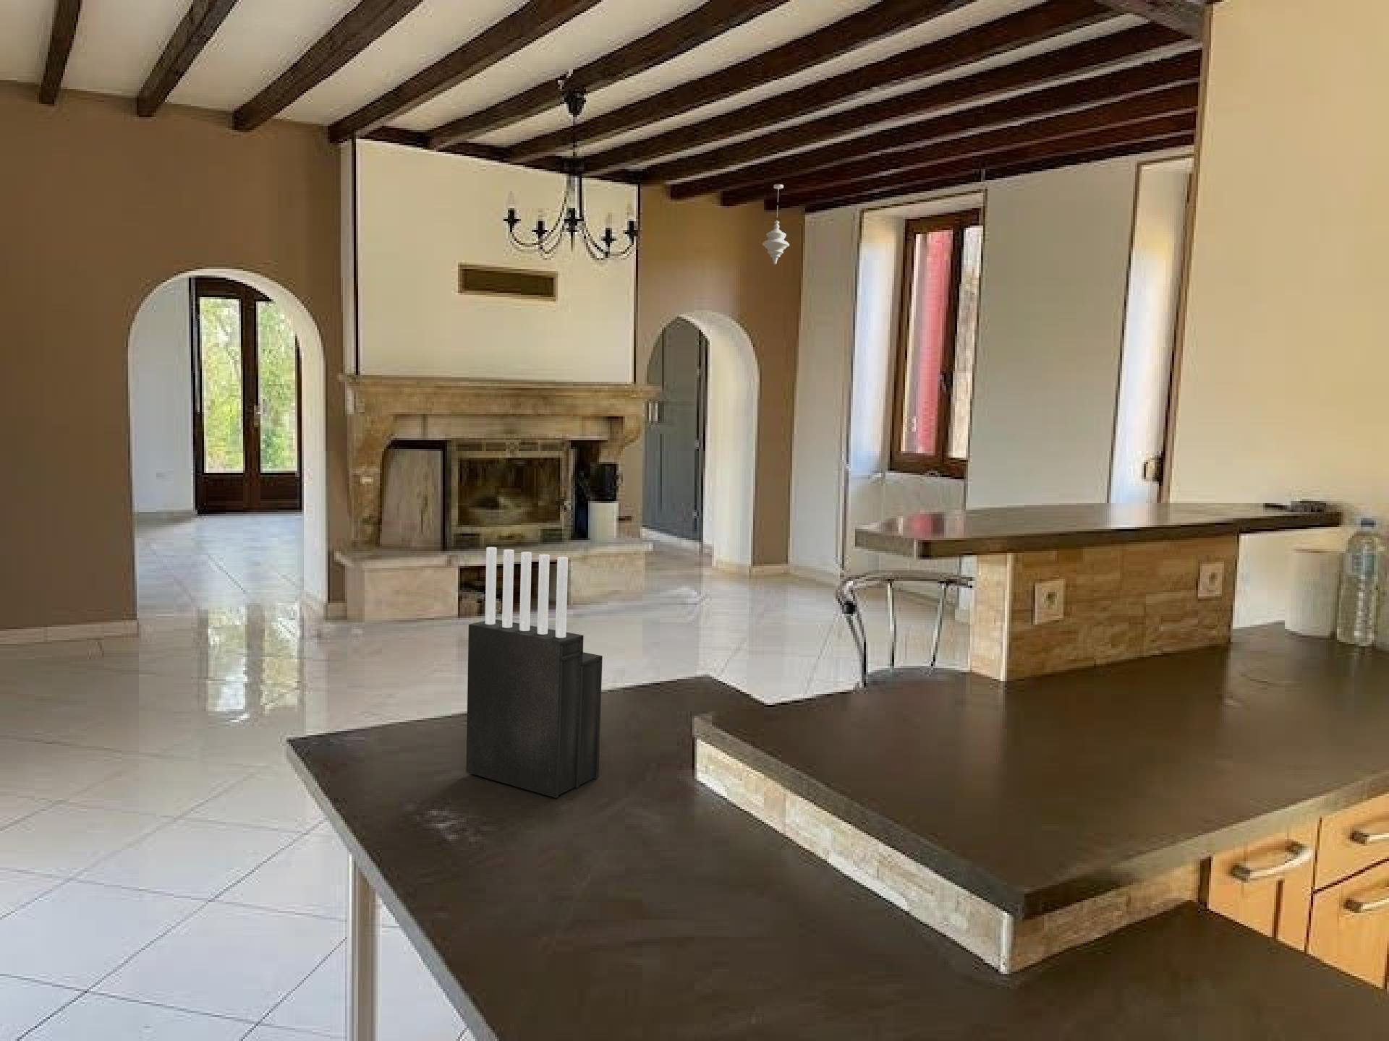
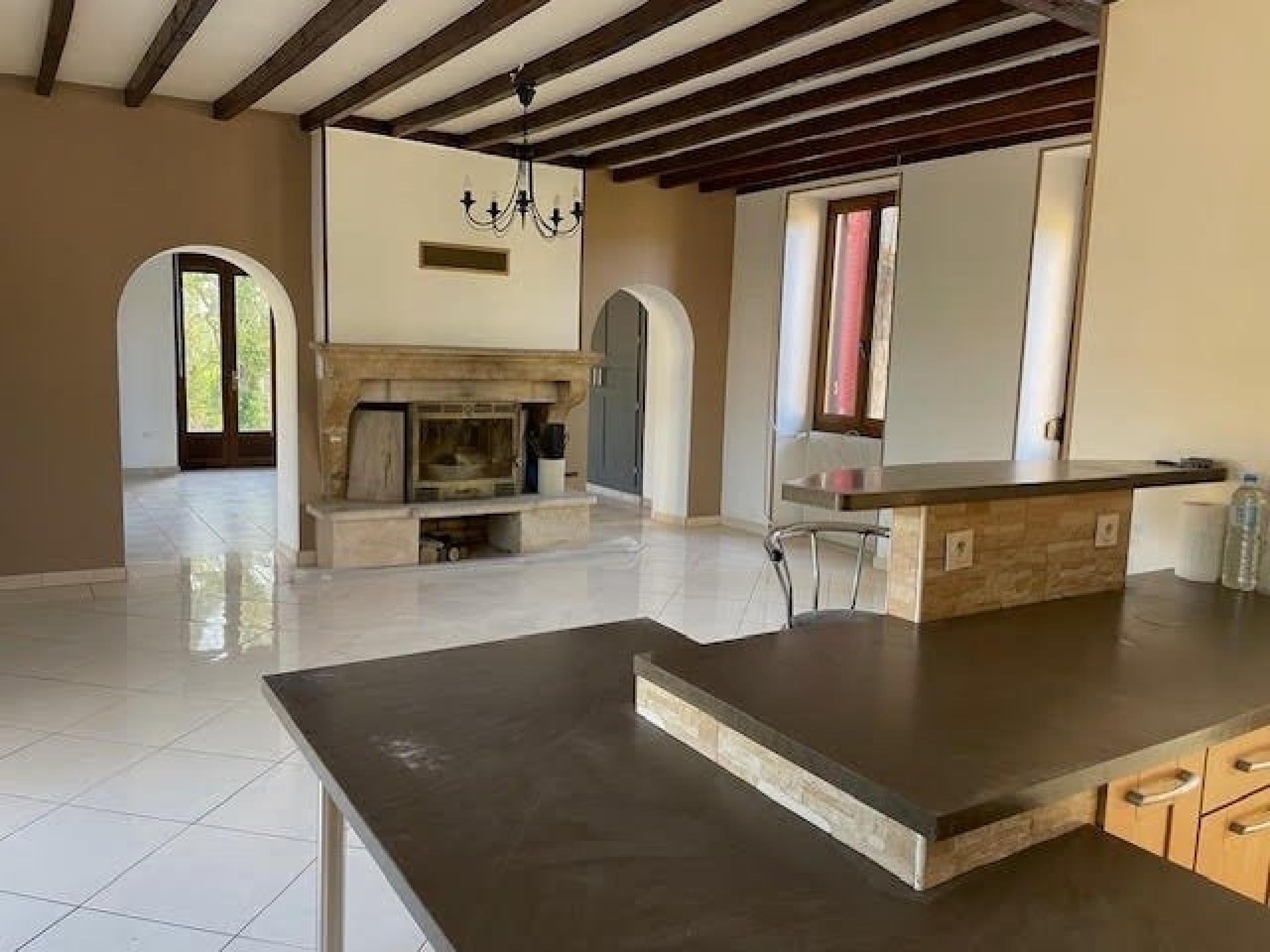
- pendant light (777, 225)
- knife block (539, 663)
